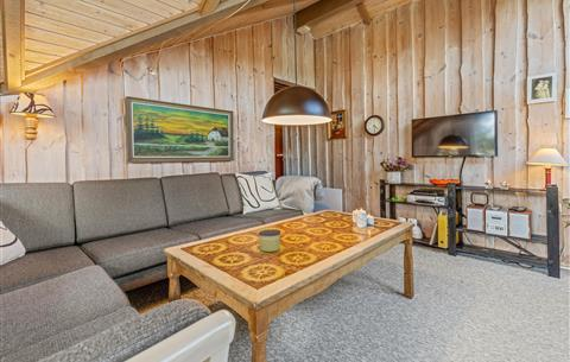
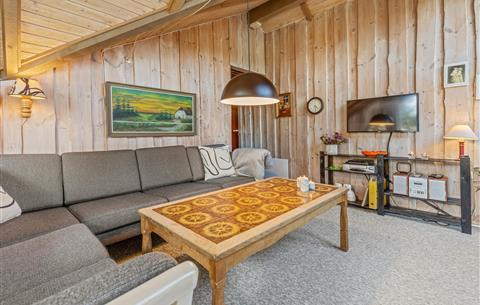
- candle (270, 240)
